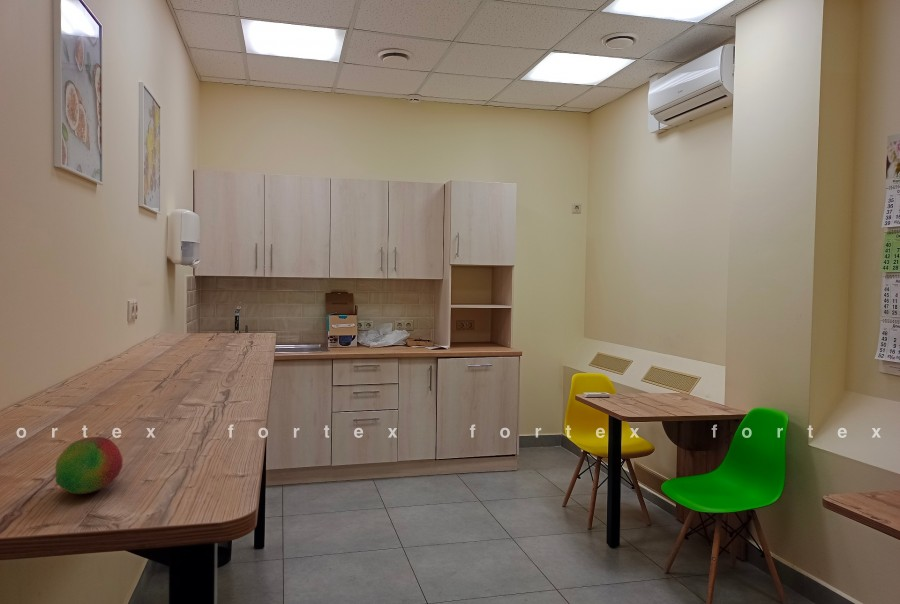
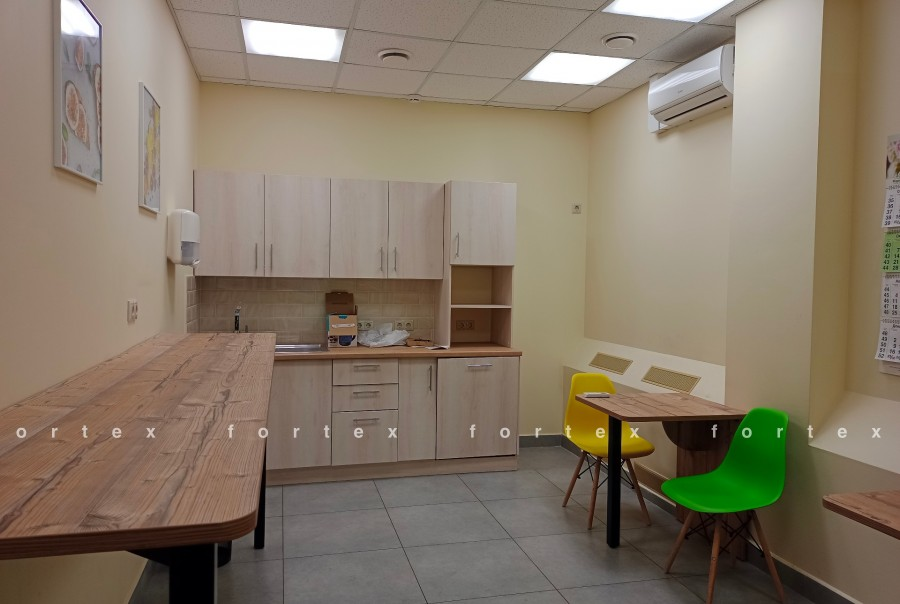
- fruit (89, 464)
